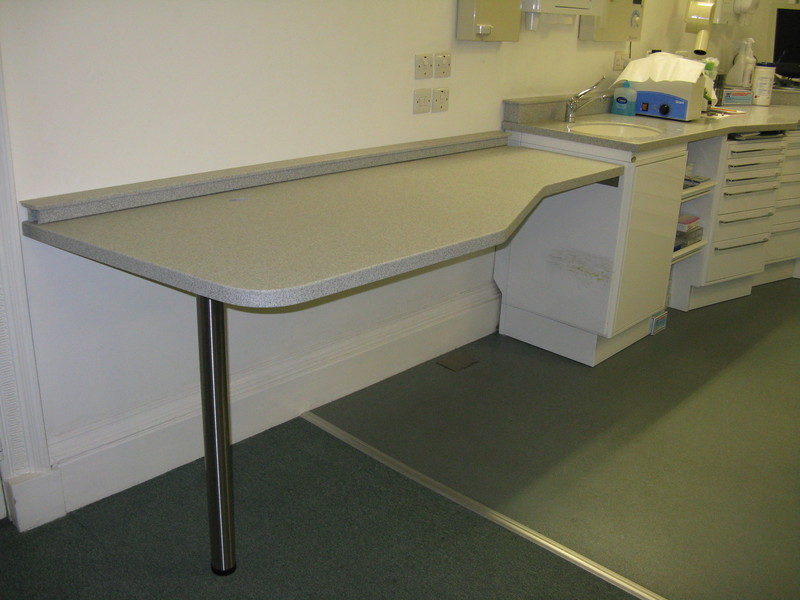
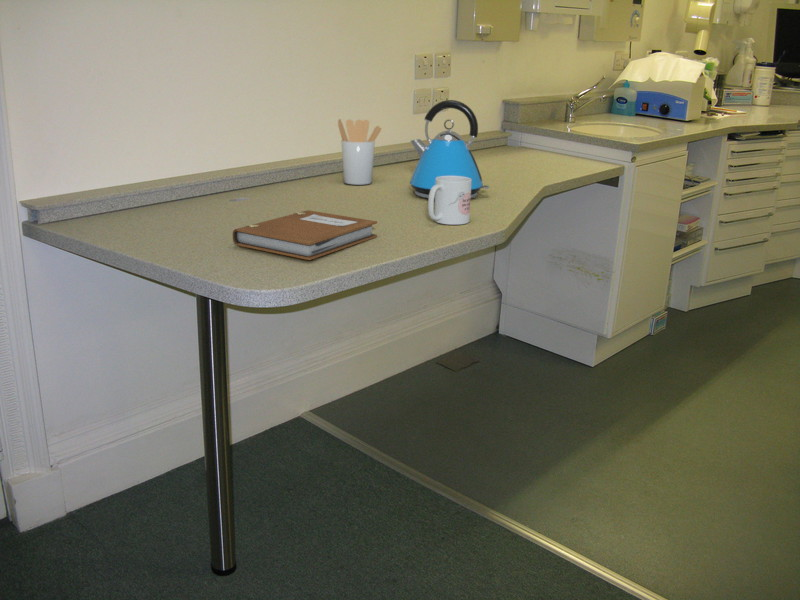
+ kettle (450, 148)
+ utensil holder (357, 150)
+ notebook (308, 232)
+ mug (447, 200)
